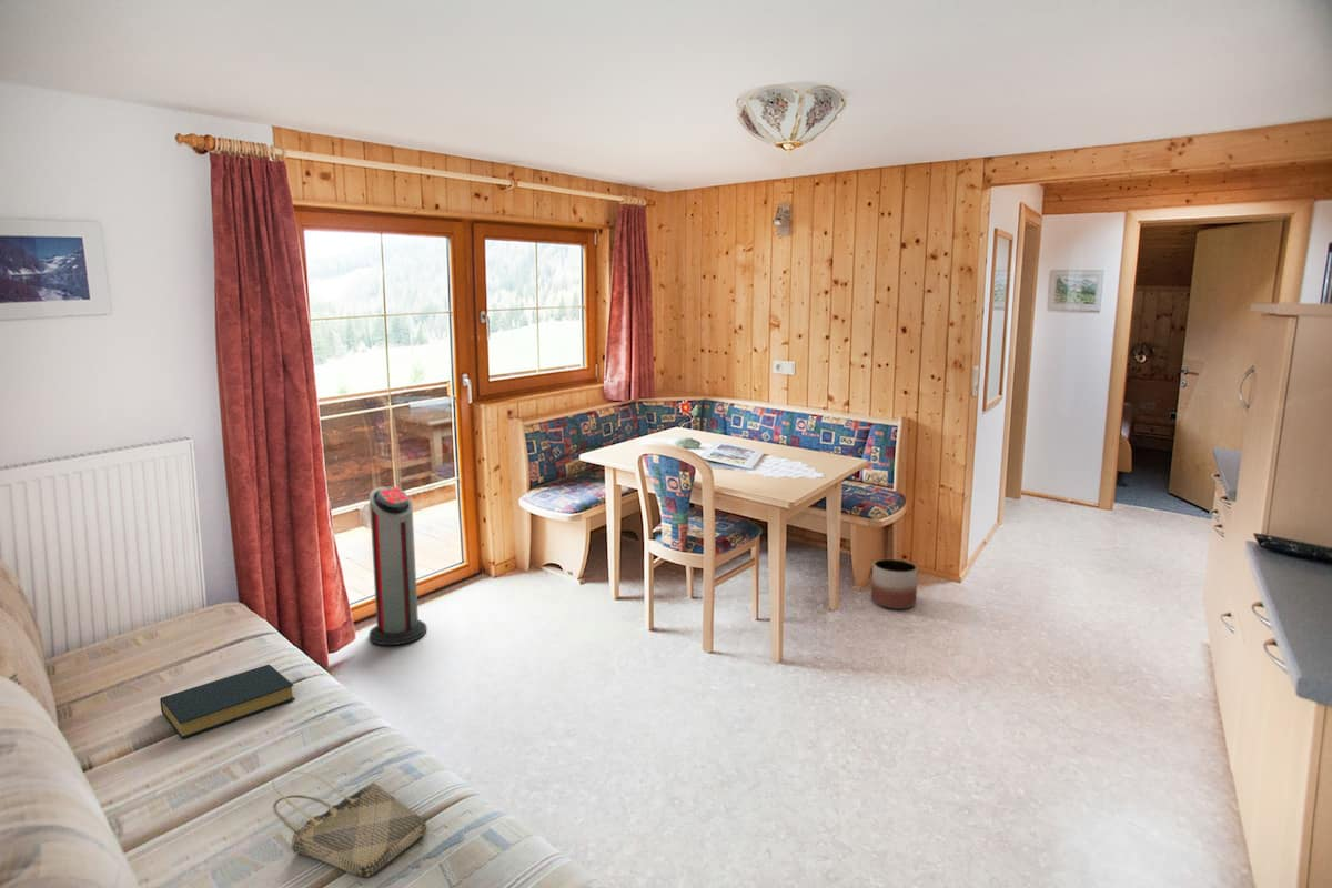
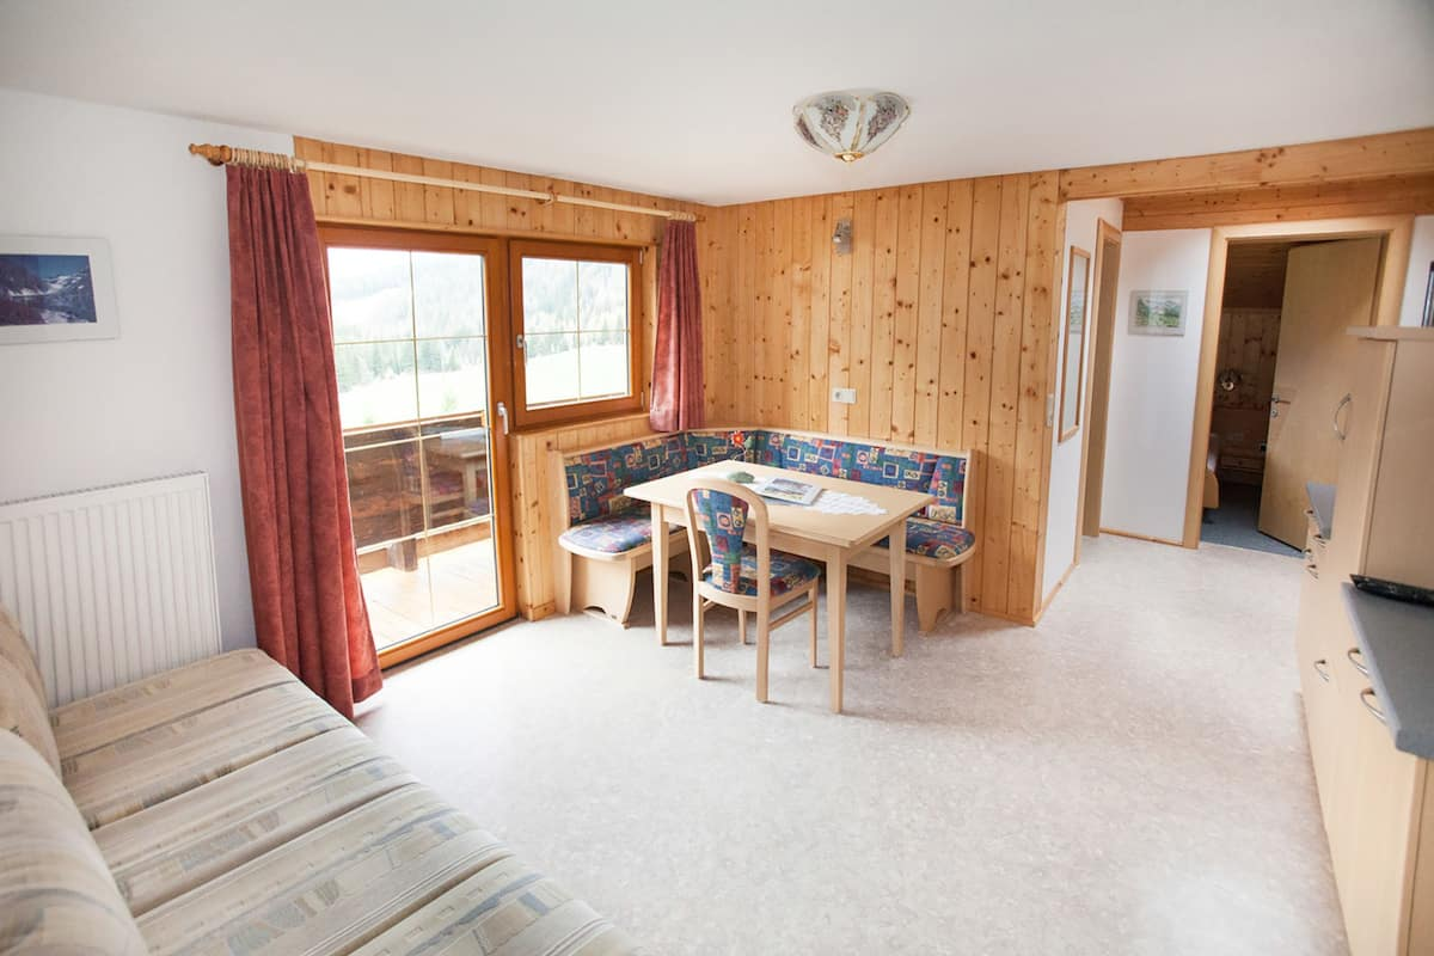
- air purifier (394, 562)
- tote bag (335, 813)
- hardback book (229, 698)
- planter (894, 584)
